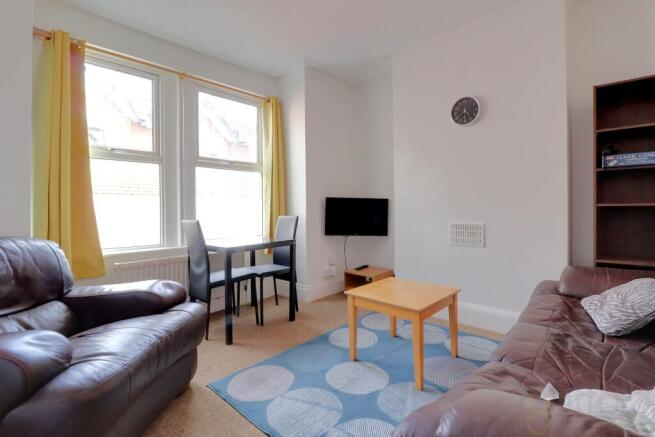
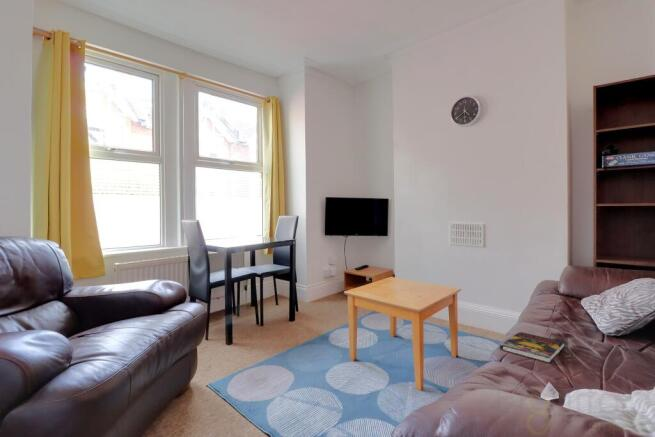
+ book (532, 345)
